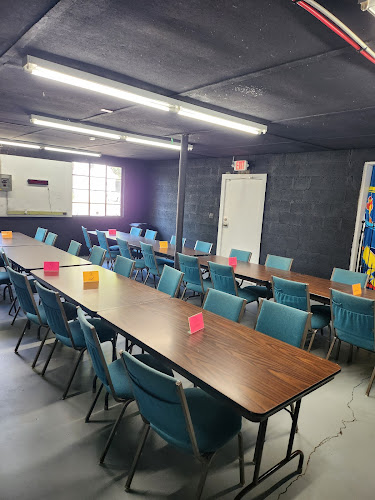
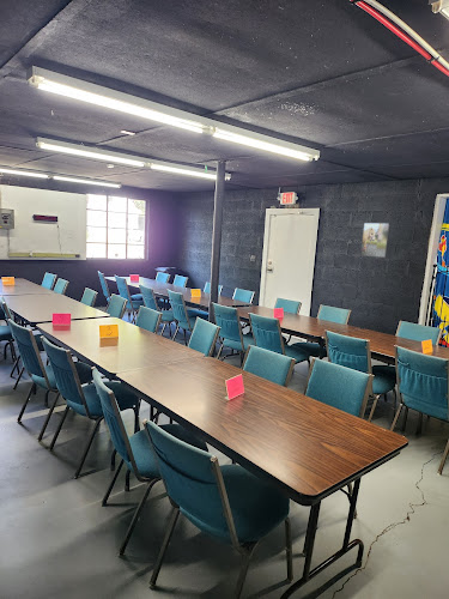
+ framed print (374, 240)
